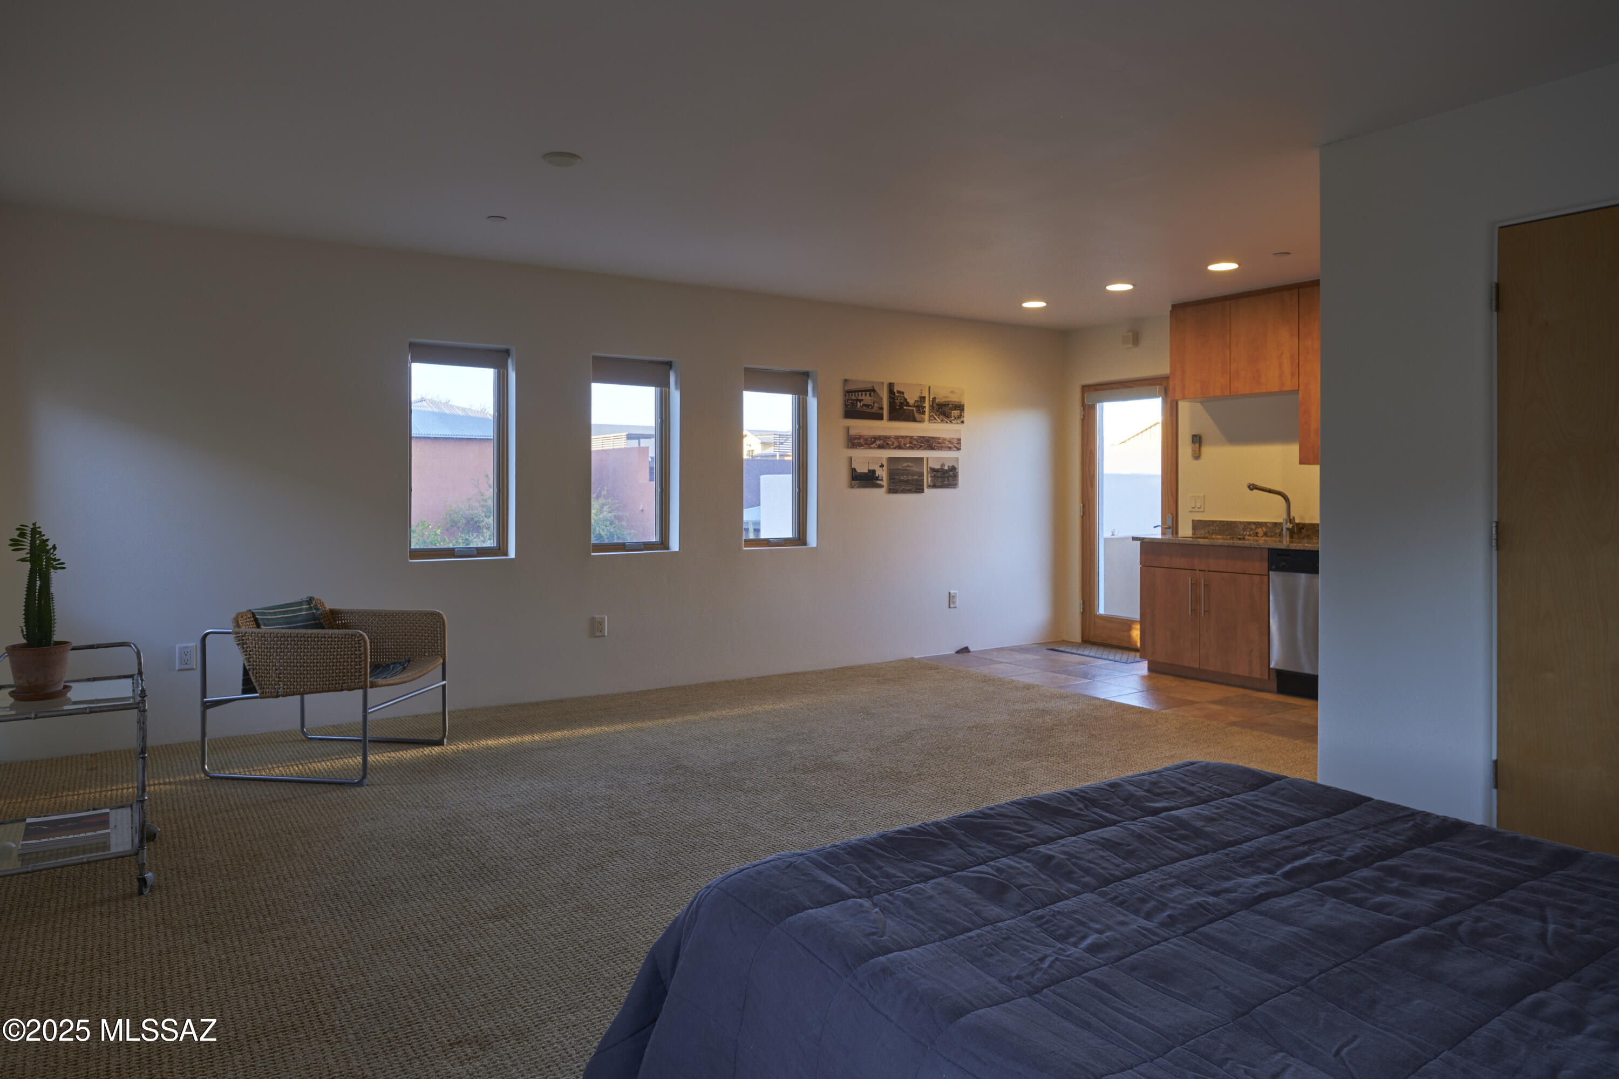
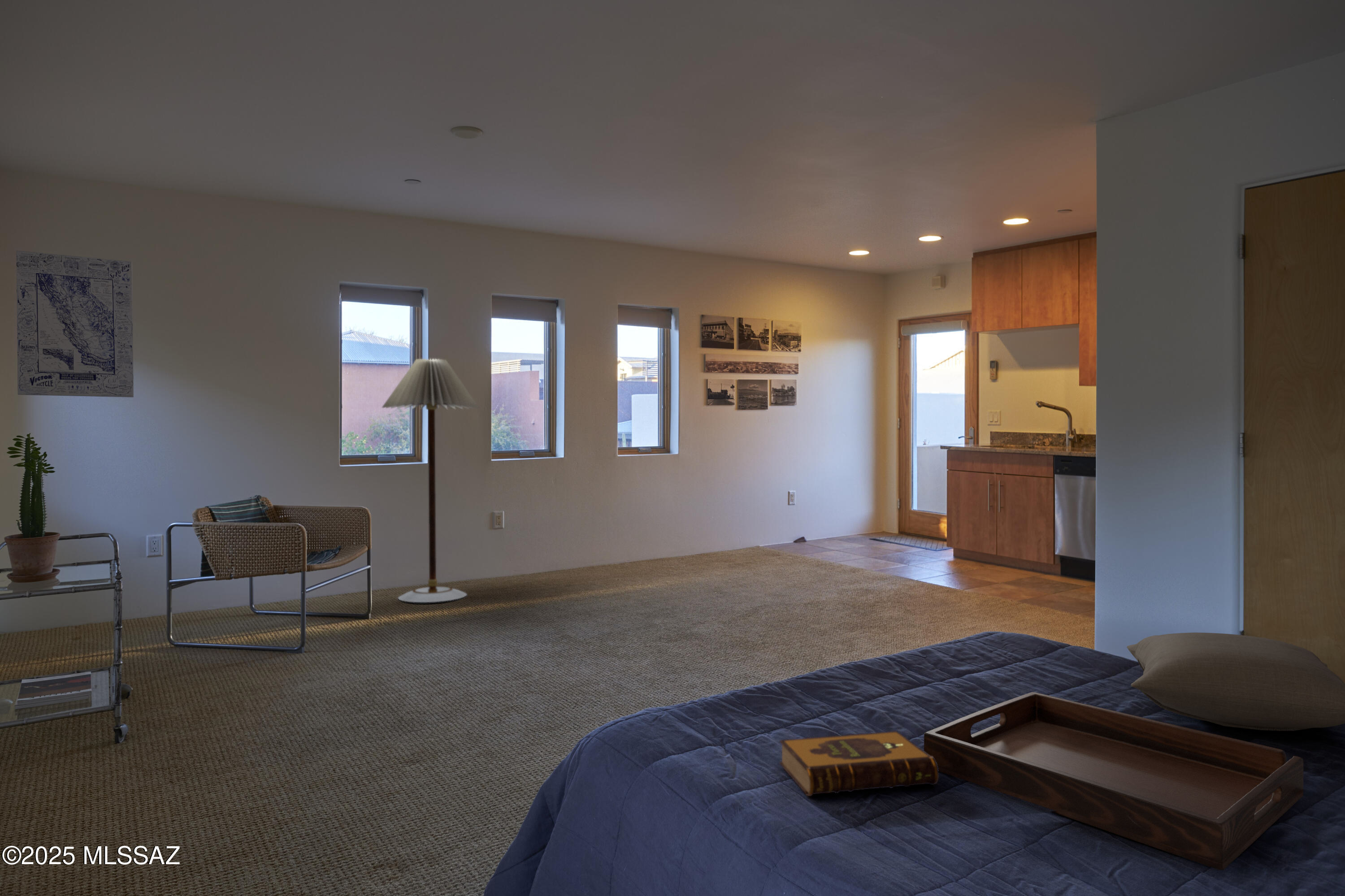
+ wall art (77, 326)
+ floor lamp (432, 478)
+ pillow (1235, 677)
+ hardback book (856, 763)
+ serving tray (1107, 762)
